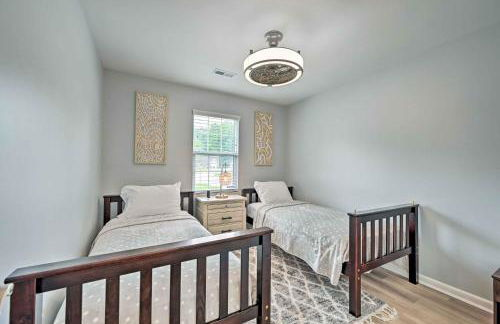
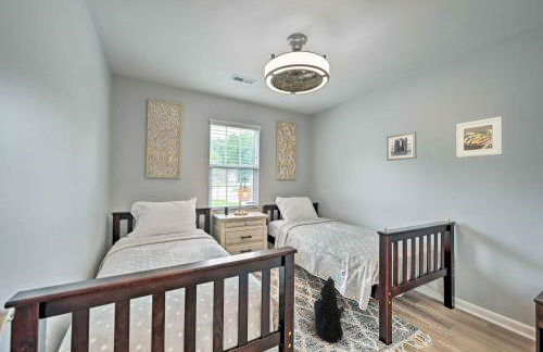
+ wall art (401, 147)
+ backpack (329, 300)
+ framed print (477, 138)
